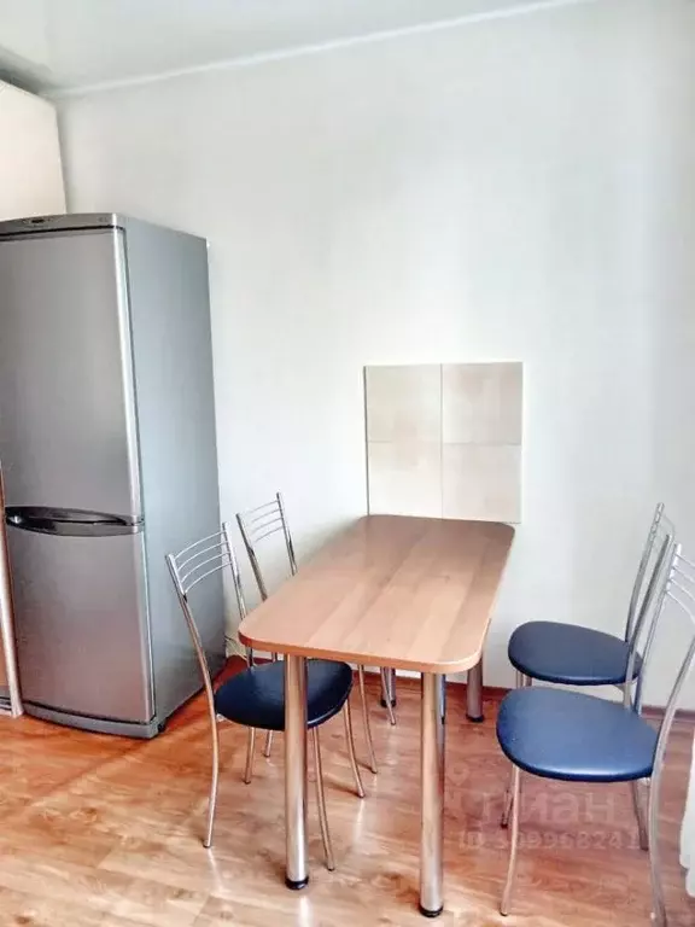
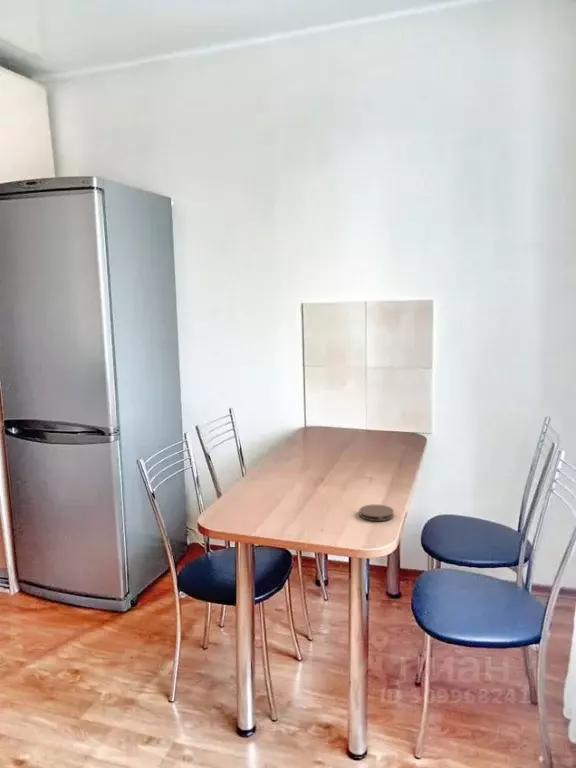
+ coaster (376, 512)
